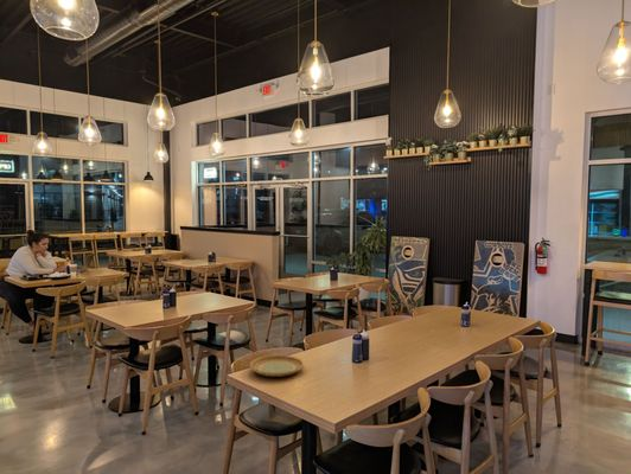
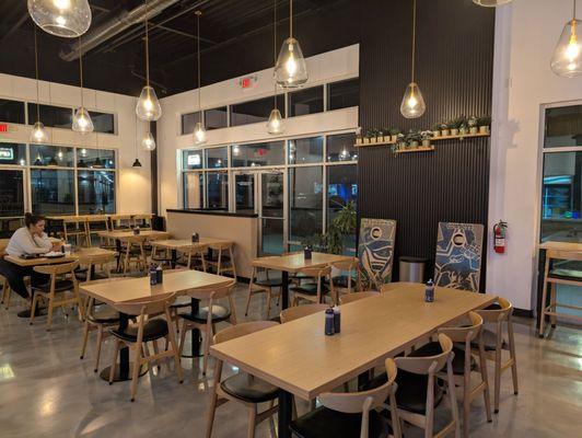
- plate (276, 366)
